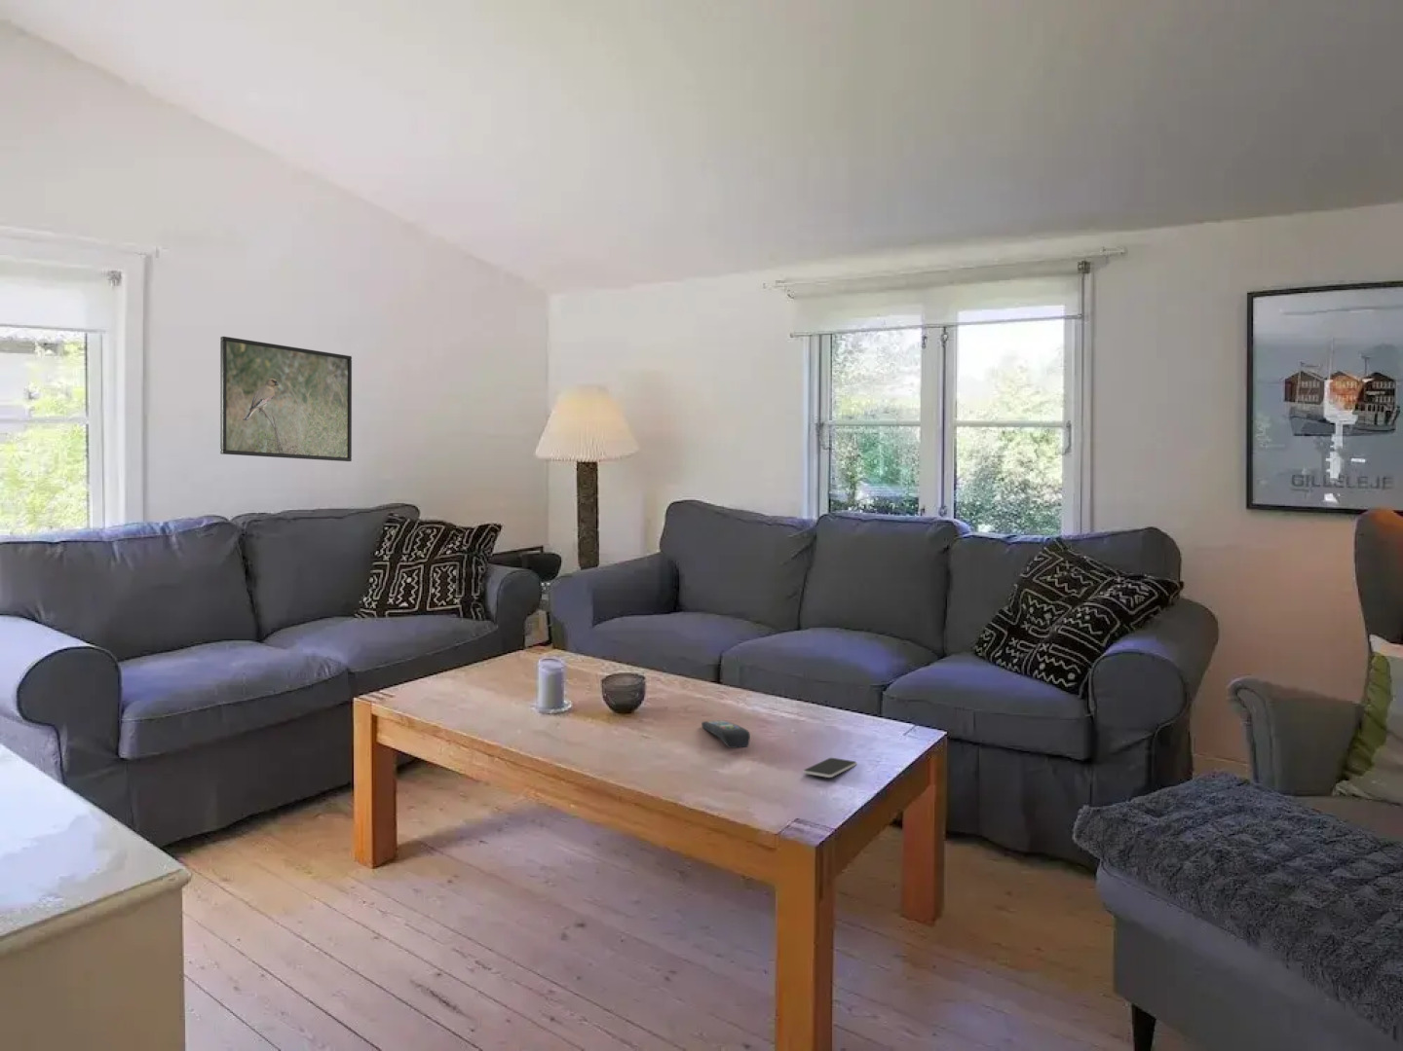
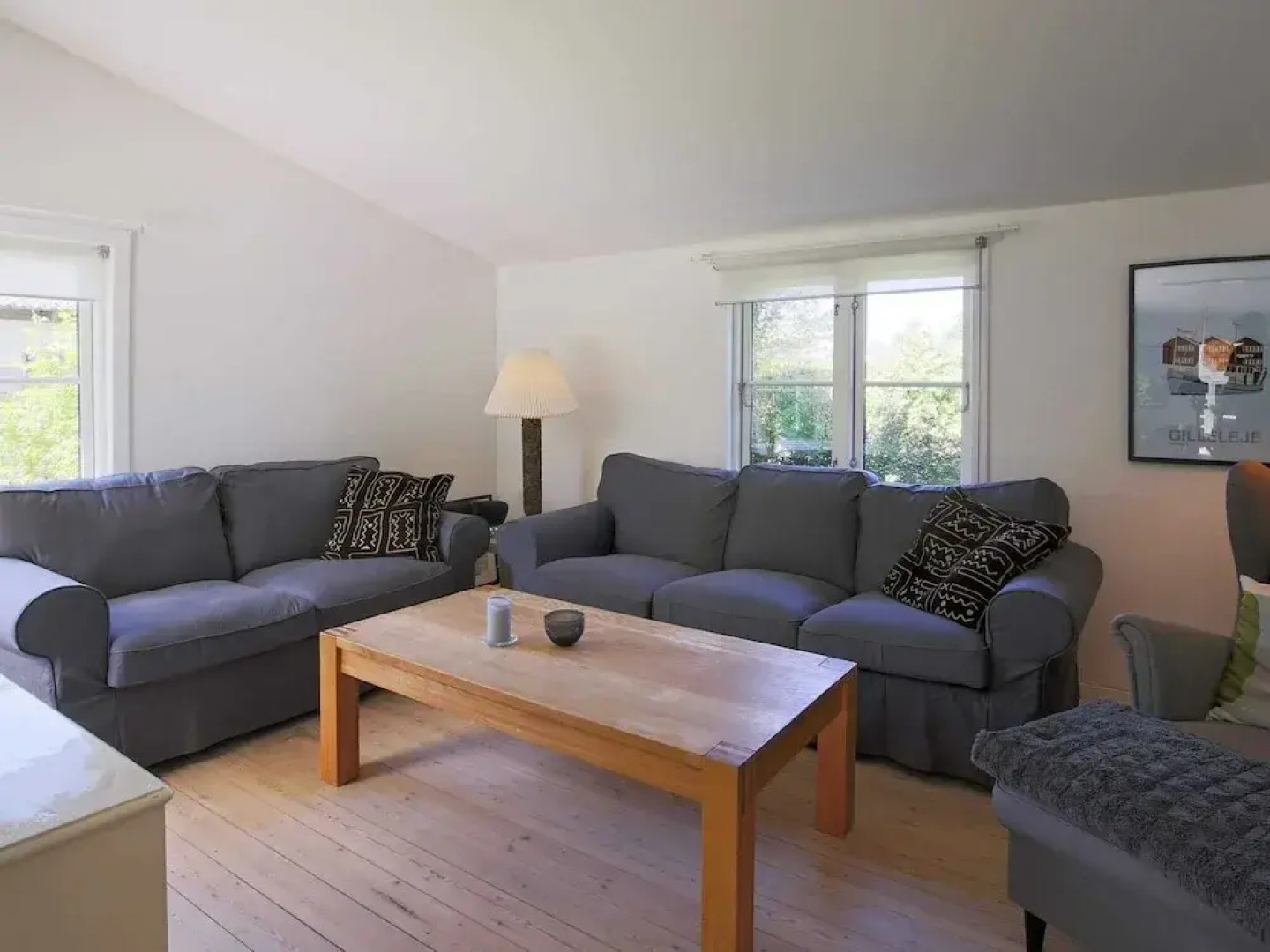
- smartphone (830, 767)
- remote control (725, 731)
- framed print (289, 402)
